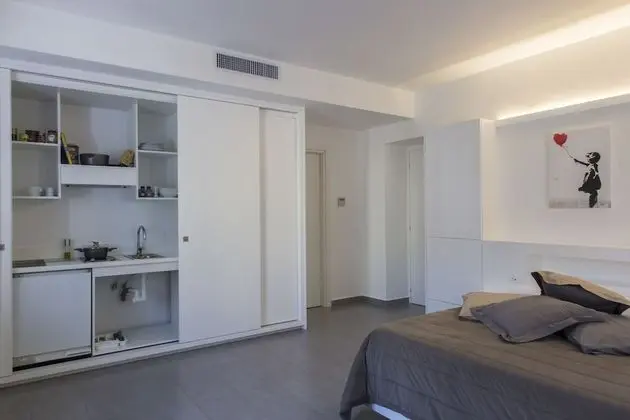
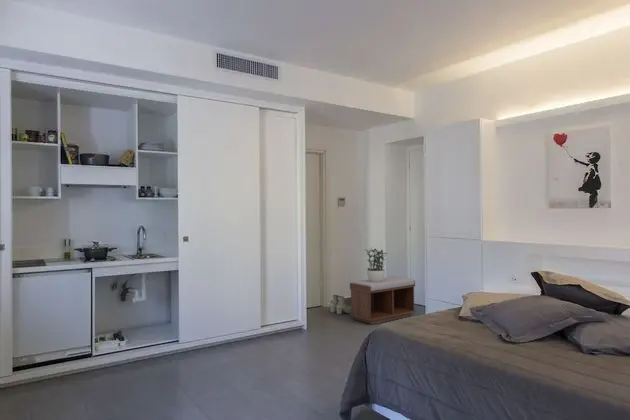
+ boots (341, 303)
+ bench (383, 298)
+ potted plant (376, 264)
